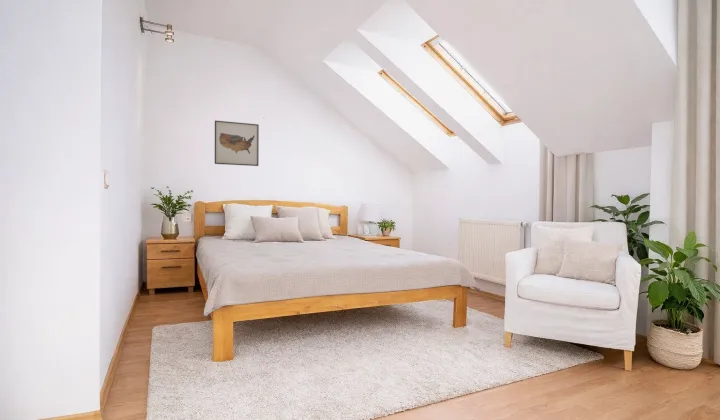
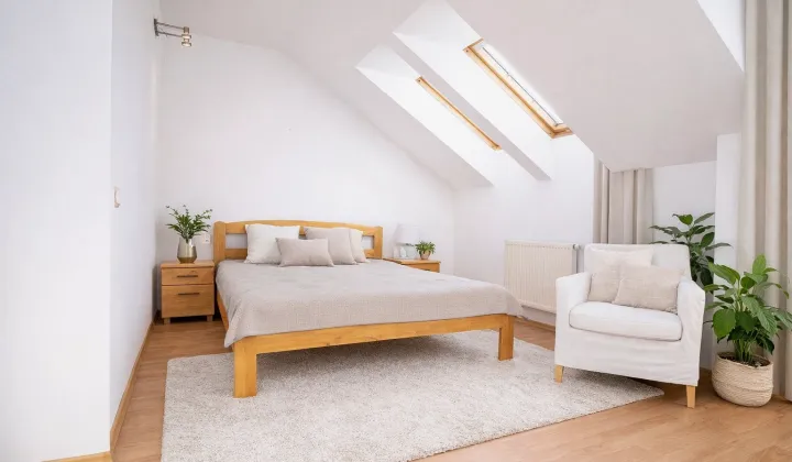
- wall art (237, 143)
